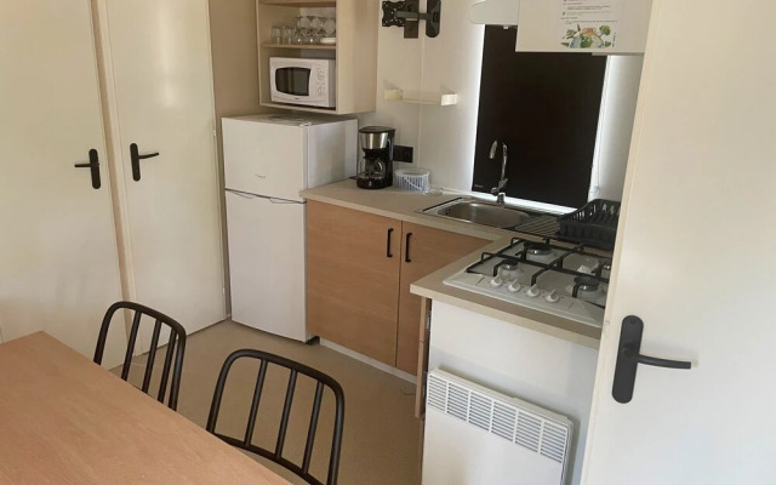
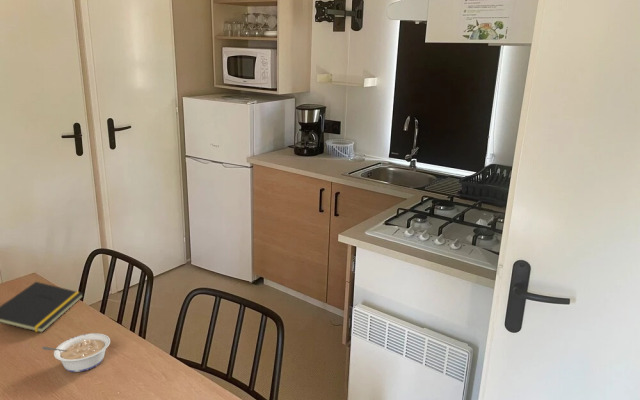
+ notepad (38, 305)
+ legume (81, 353)
